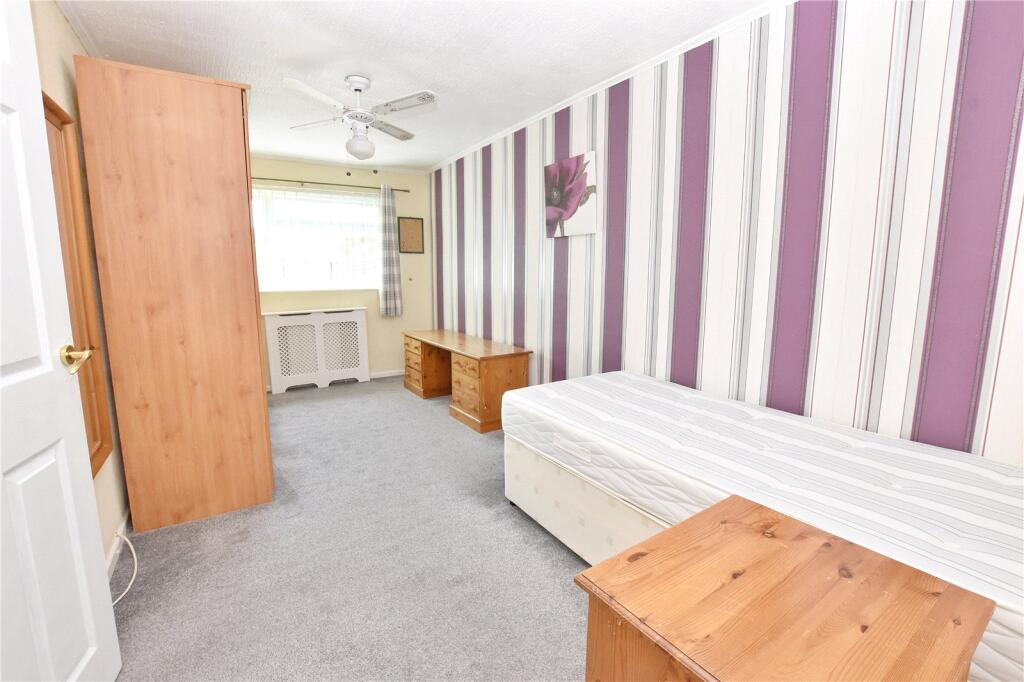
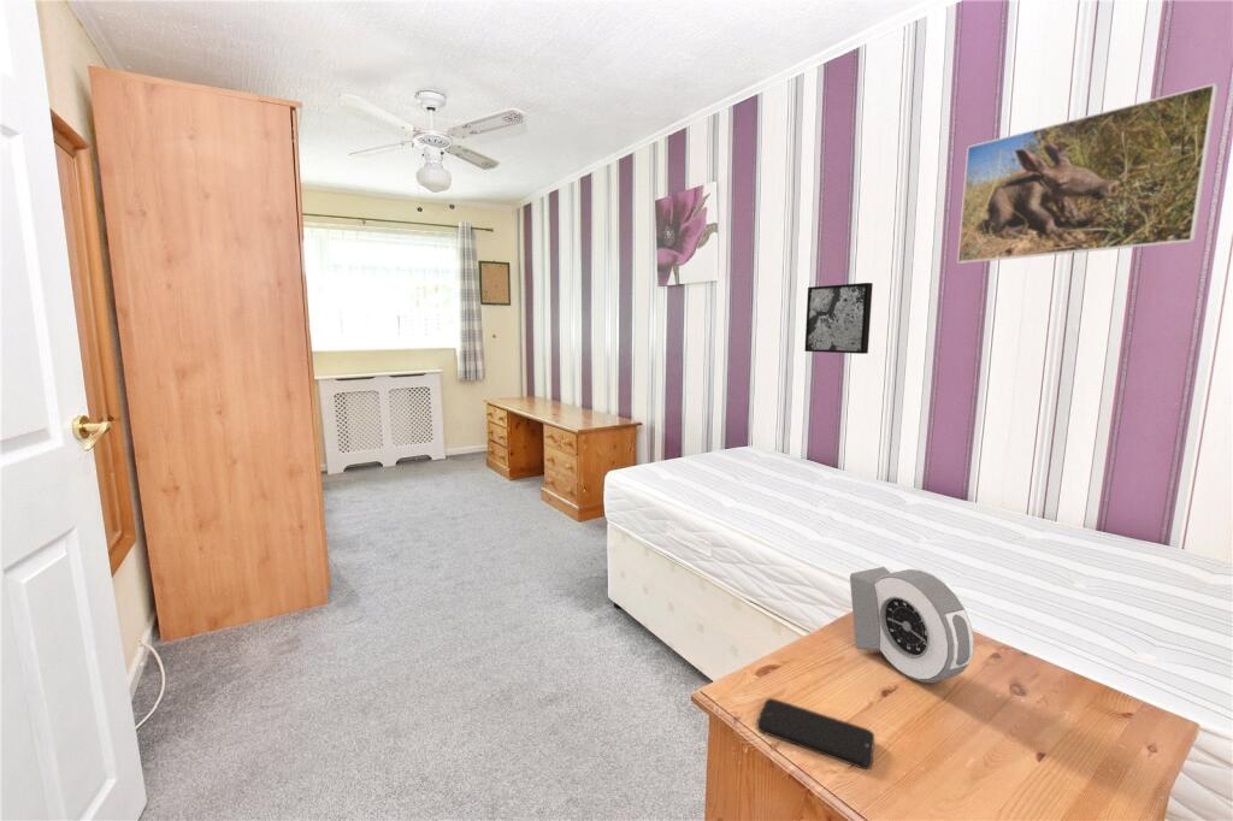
+ wall art (836, 319)
+ alarm clock (910, 621)
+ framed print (1067, 188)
+ smartphone (814, 731)
